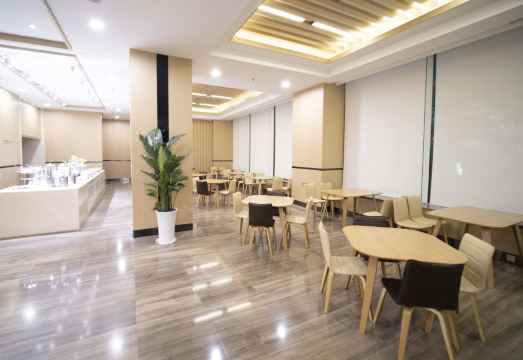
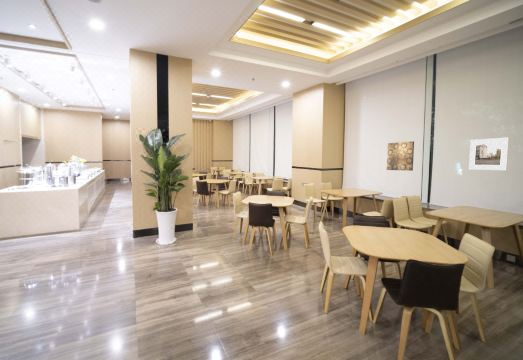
+ wall art (399, 156)
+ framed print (487, 154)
